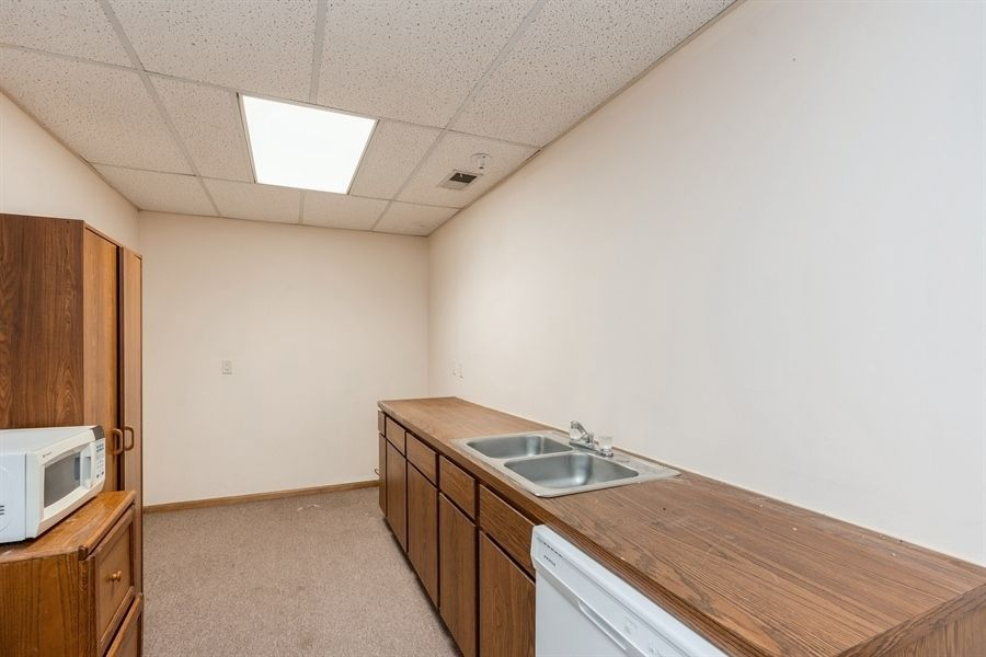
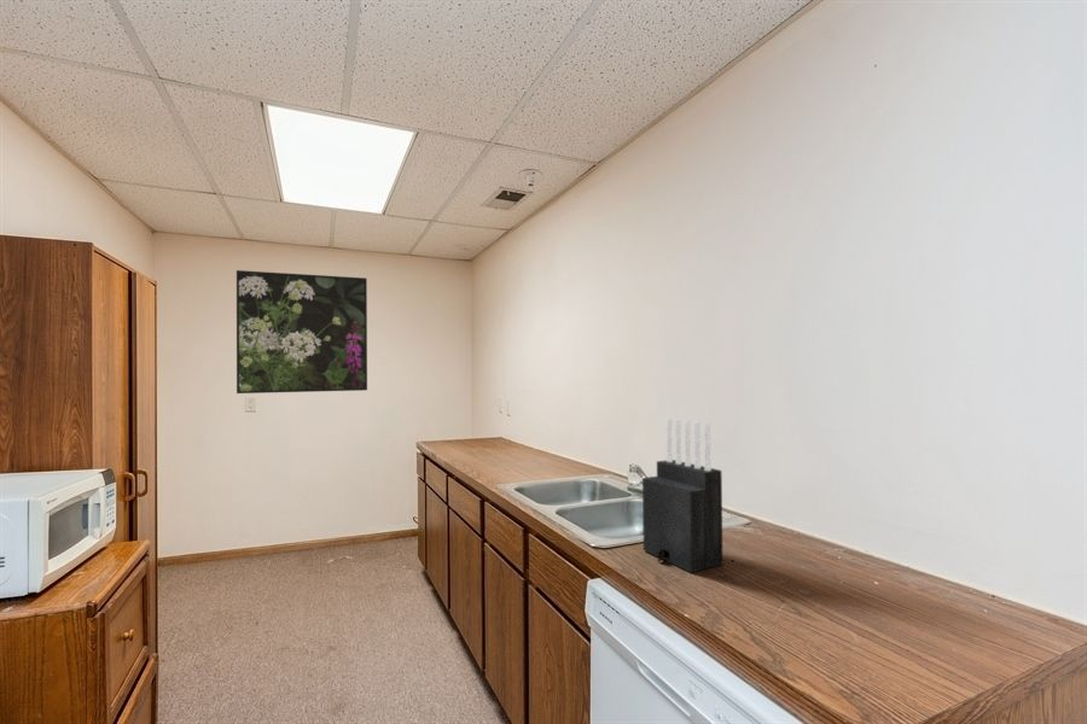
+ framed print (304, 333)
+ knife block (676, 489)
